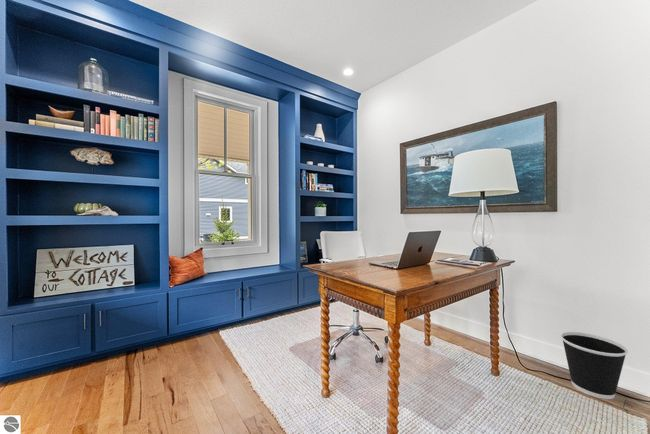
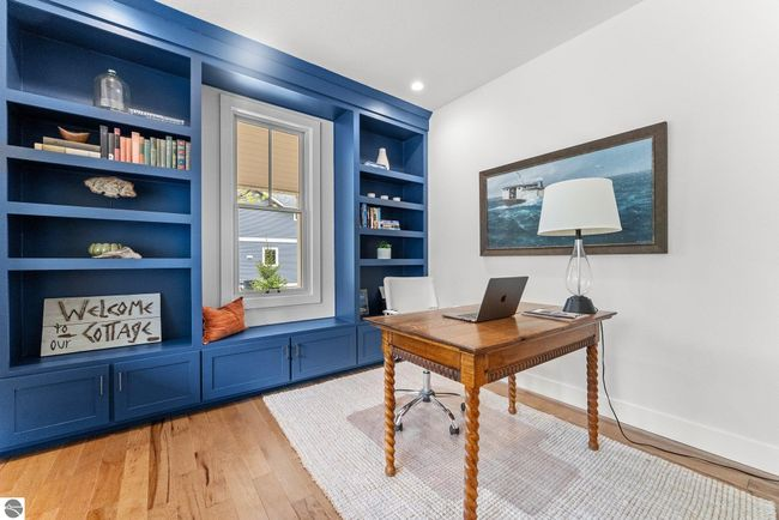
- wastebasket (592, 365)
